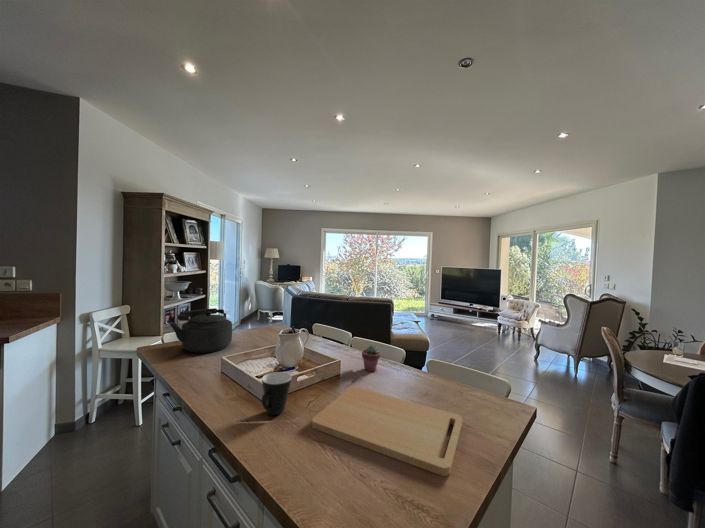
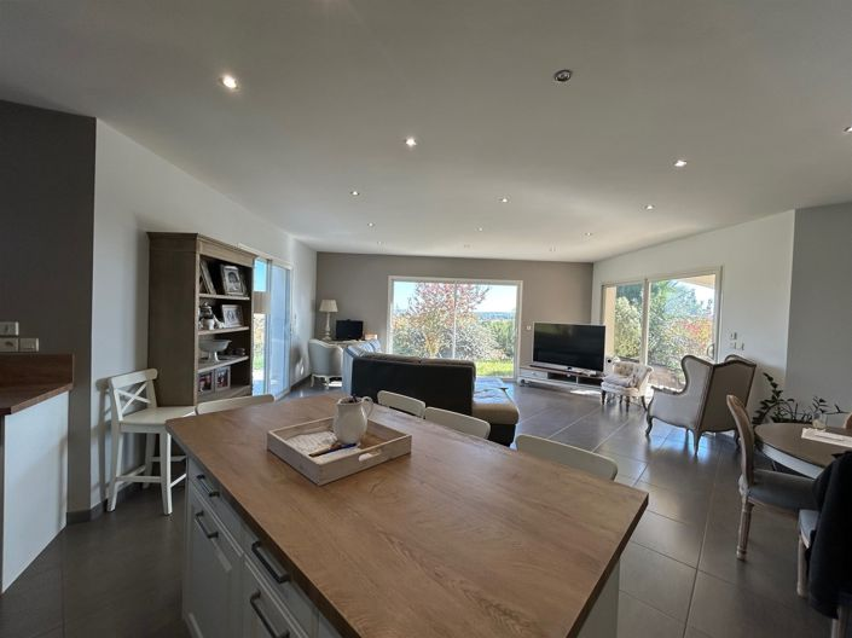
- kettle (206, 329)
- potted succulent (370, 357)
- cutting board (388, 421)
- mug (274, 396)
